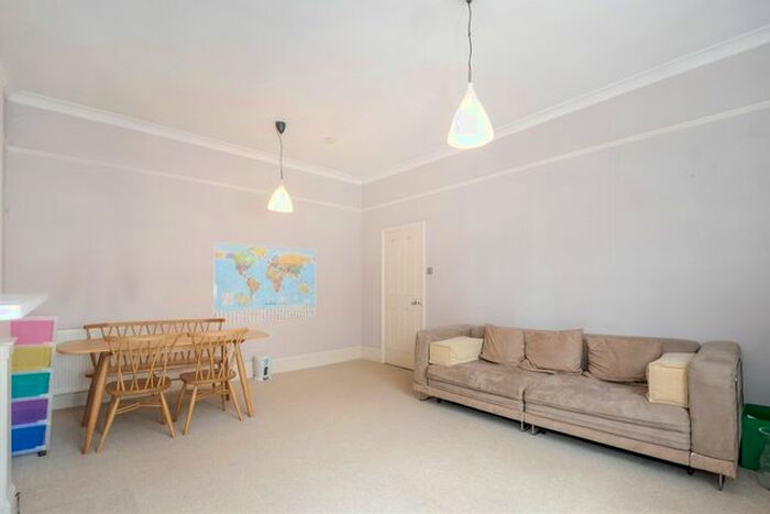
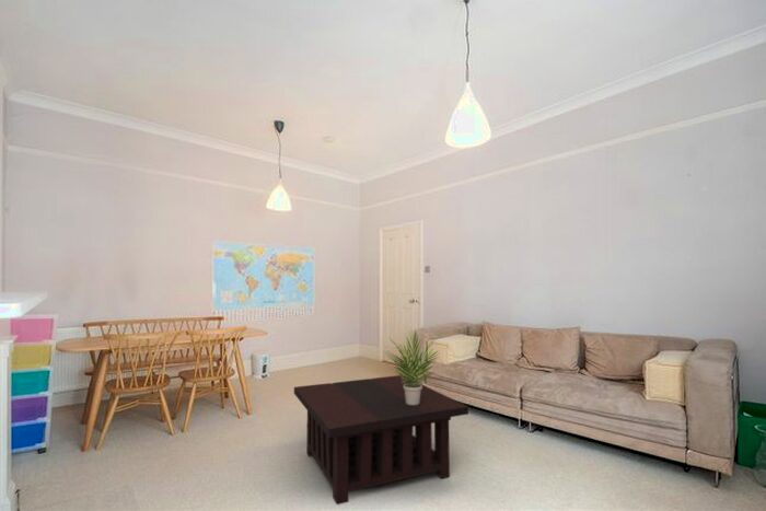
+ coffee table (373, 430)
+ potted plant (414, 367)
